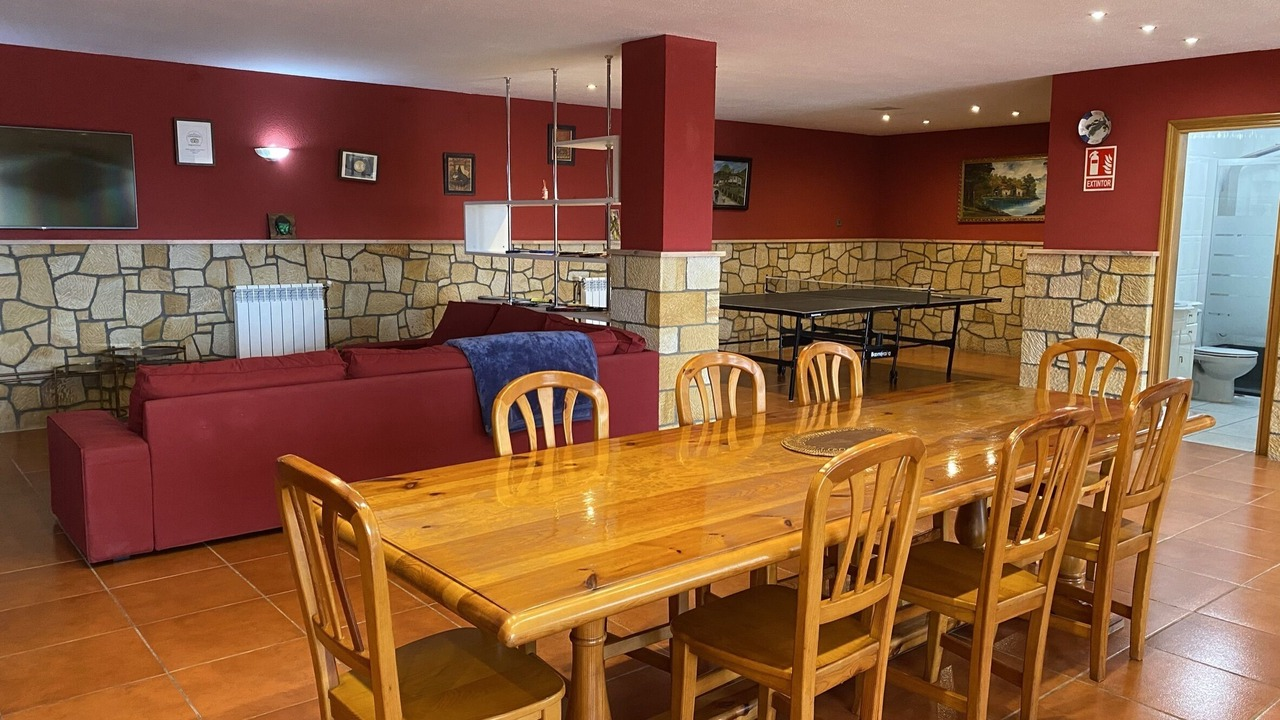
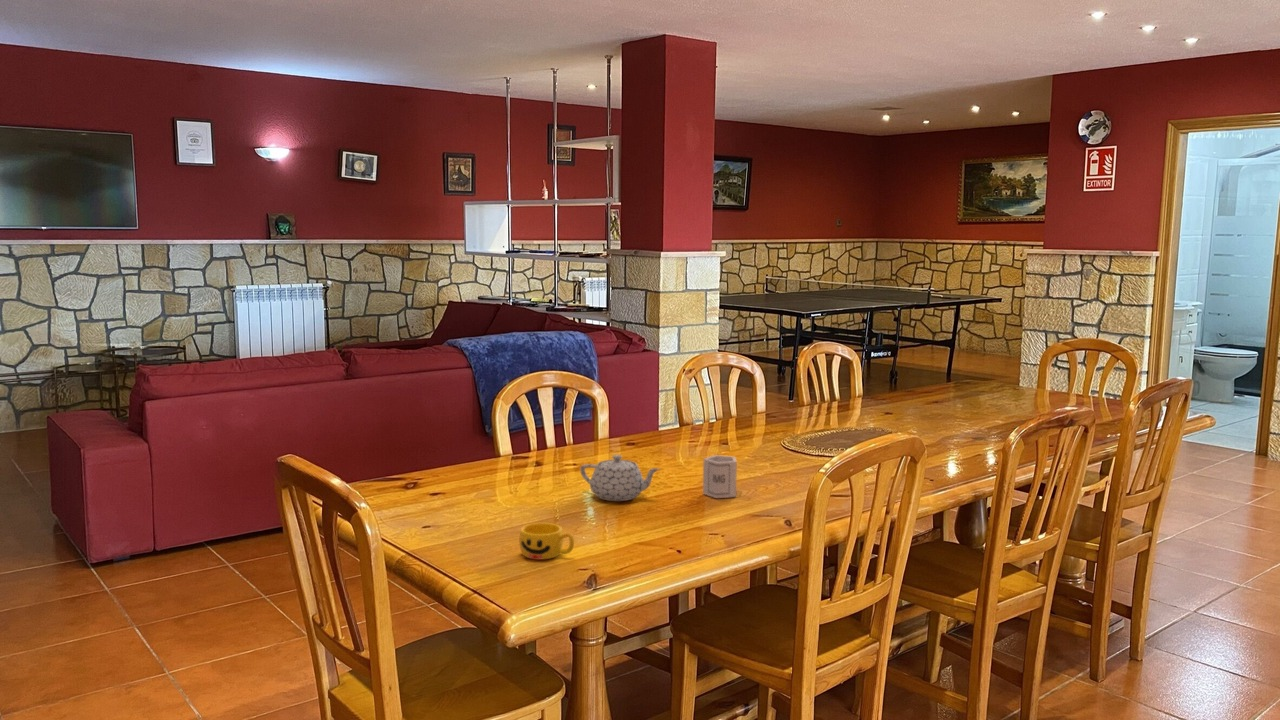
+ teapot (619, 476)
+ cup (721, 475)
+ cup (547, 542)
